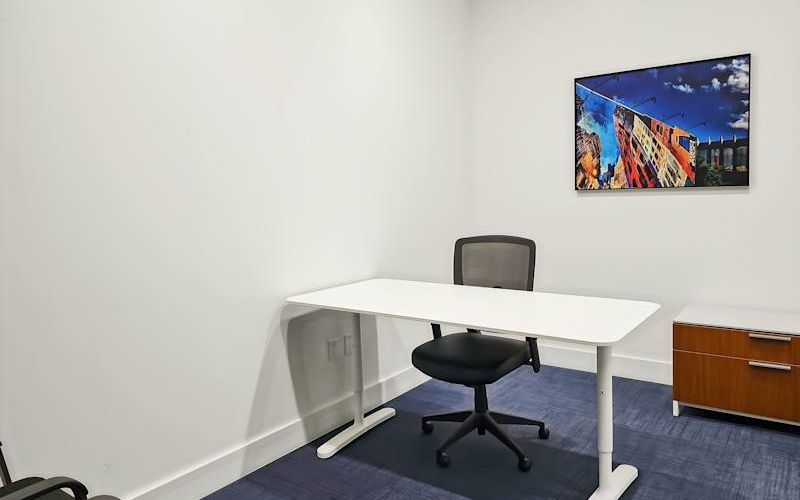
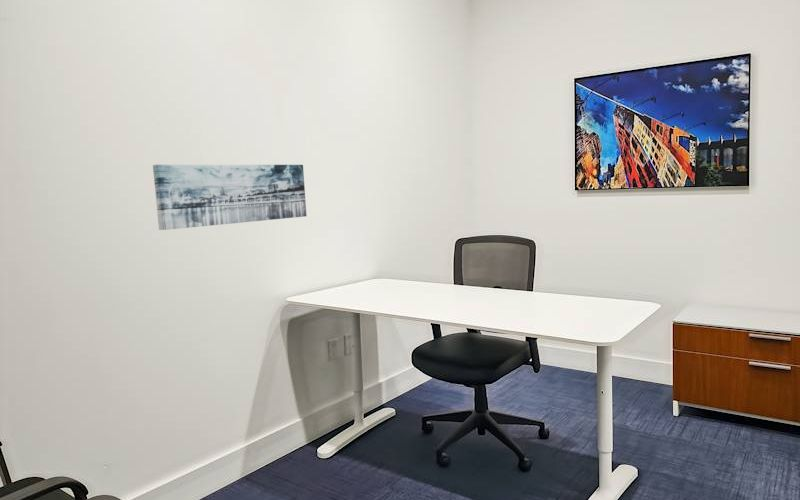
+ wall art (238, 193)
